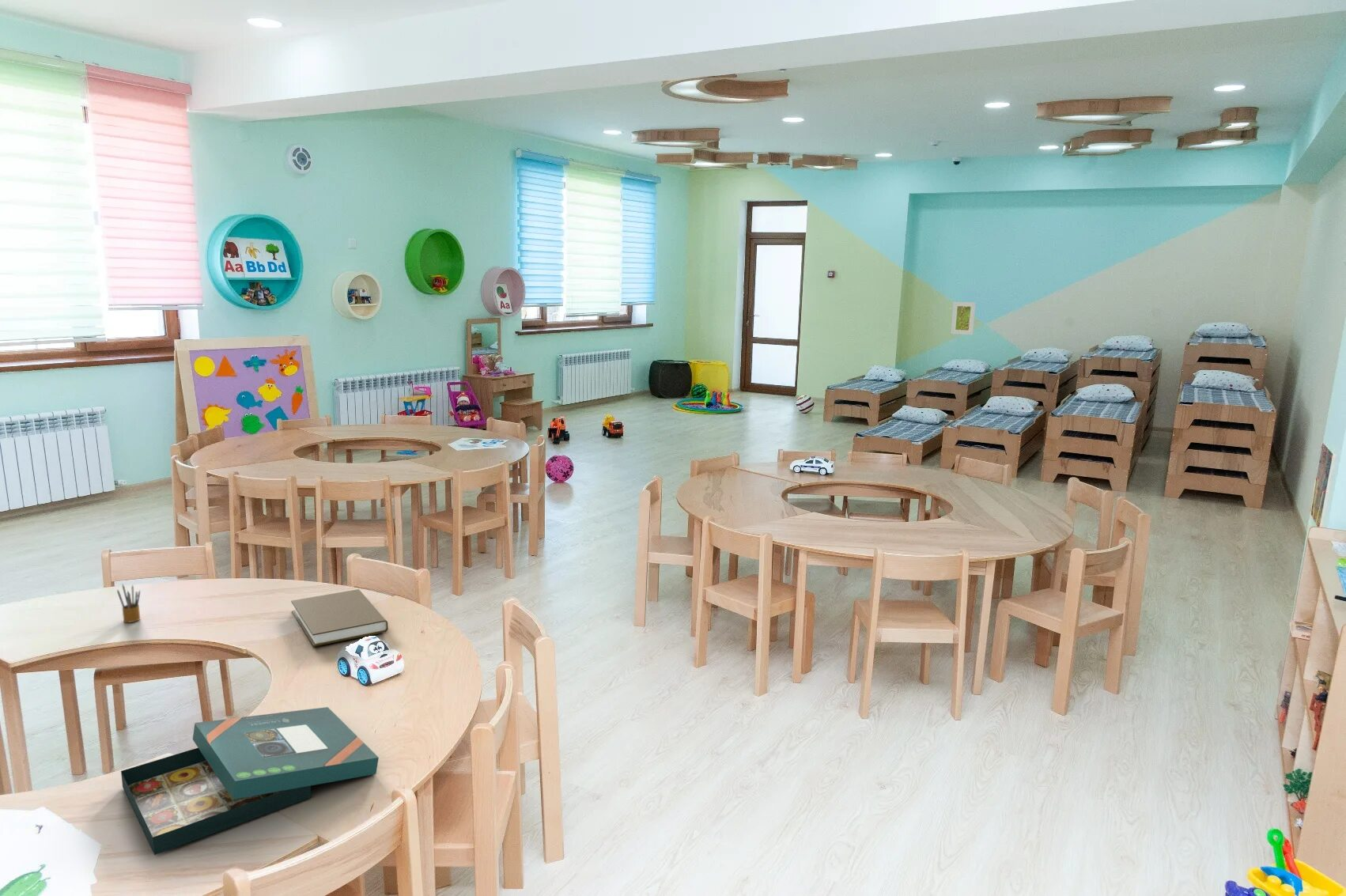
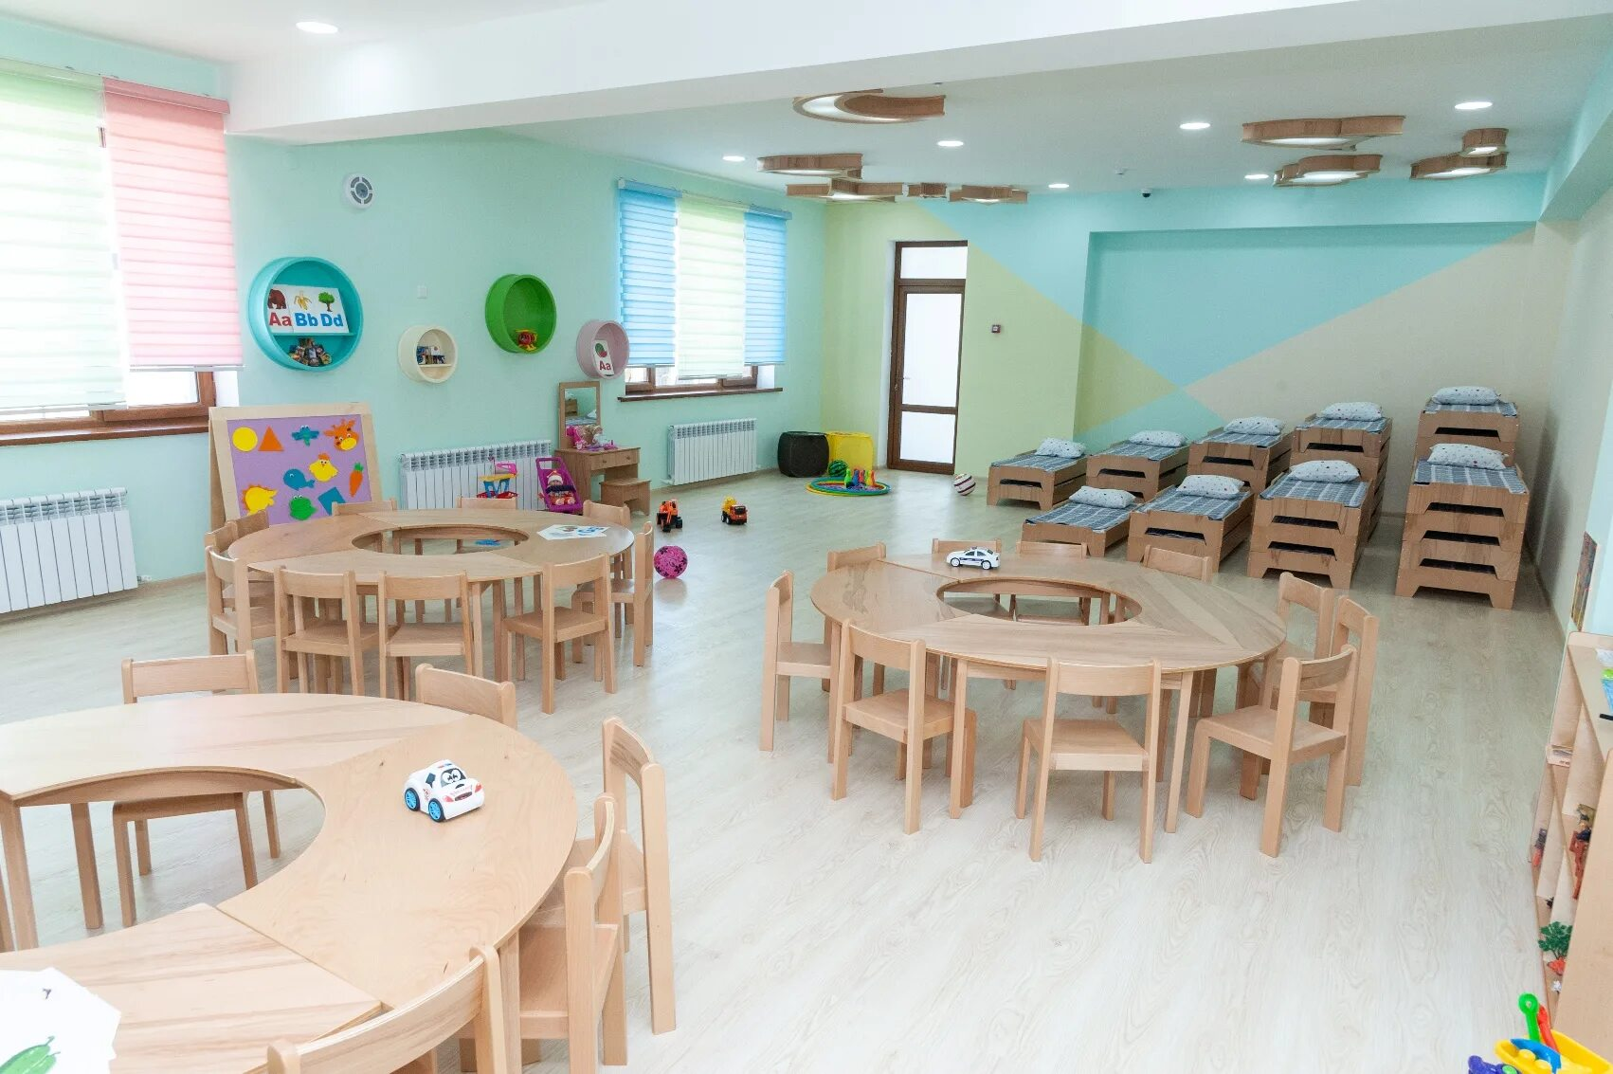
- book (338, 615)
- board game (251, 759)
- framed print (962, 318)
- pencil box (129, 603)
